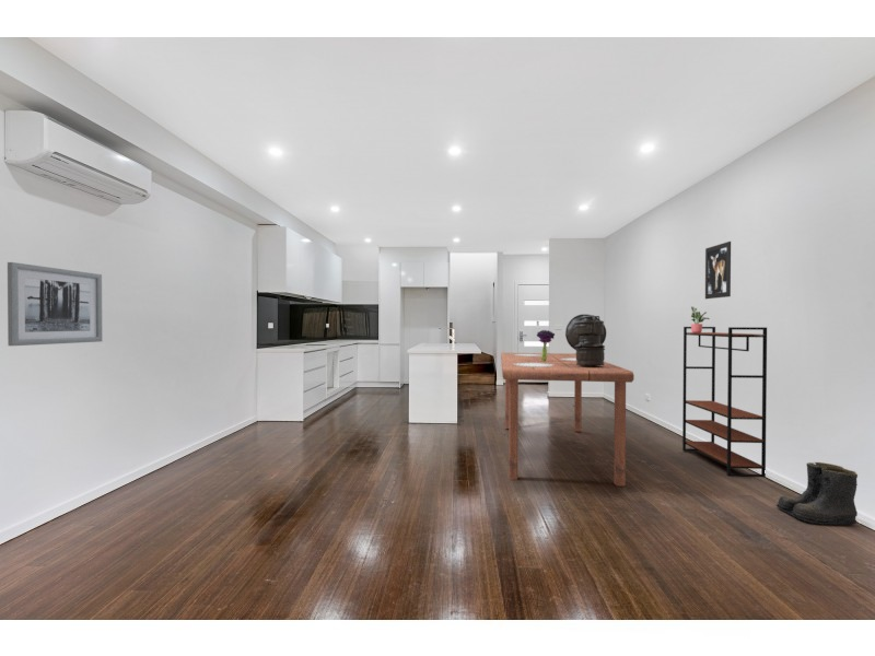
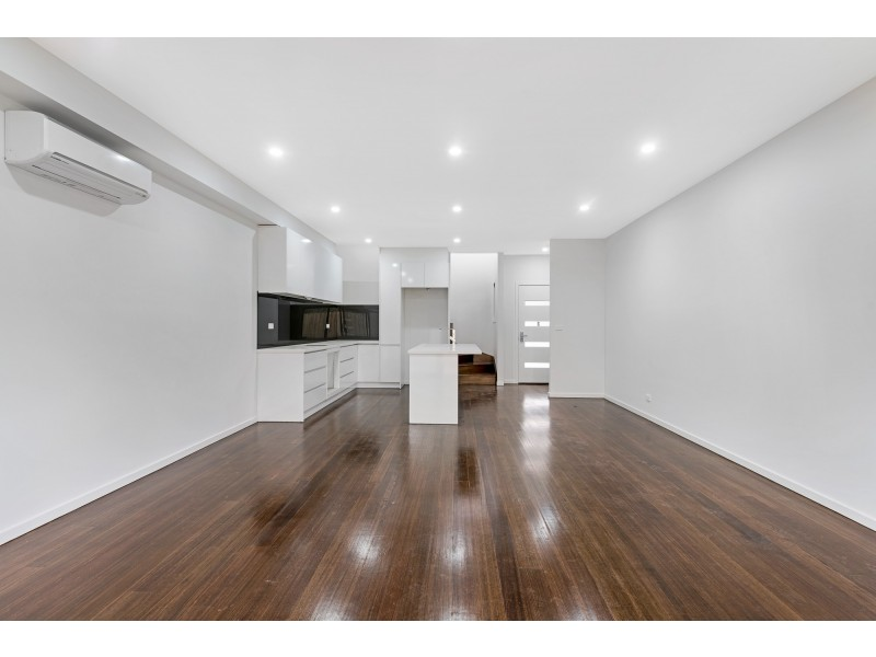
- boots (816, 490)
- bouquet (545, 345)
- lantern (593, 339)
- bookshelf (714, 395)
- potted plant (701, 318)
- table (574, 405)
- wall art (60, 306)
- wall art (716, 271)
